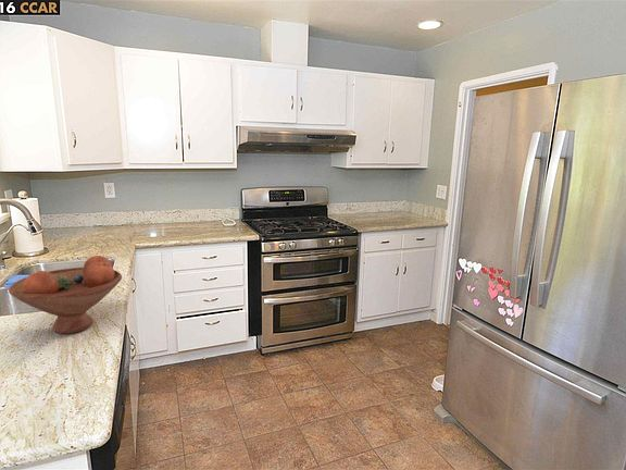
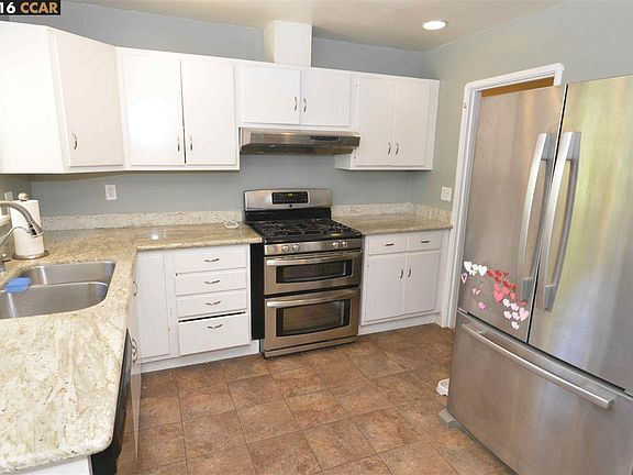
- fruit bowl (70, 294)
